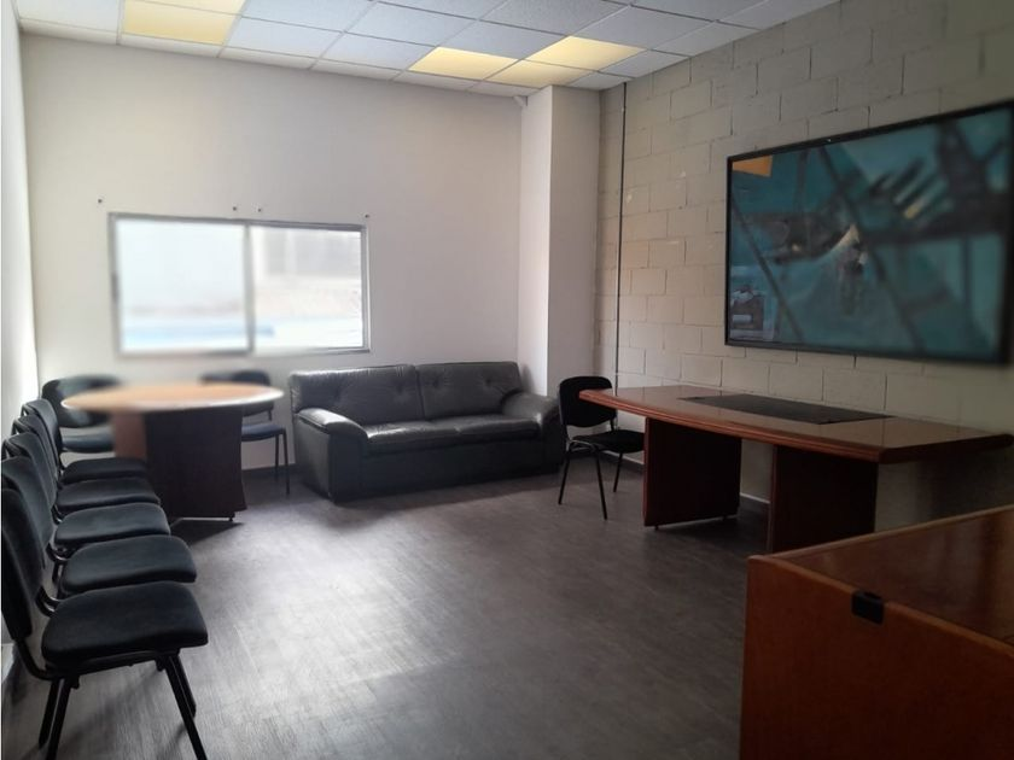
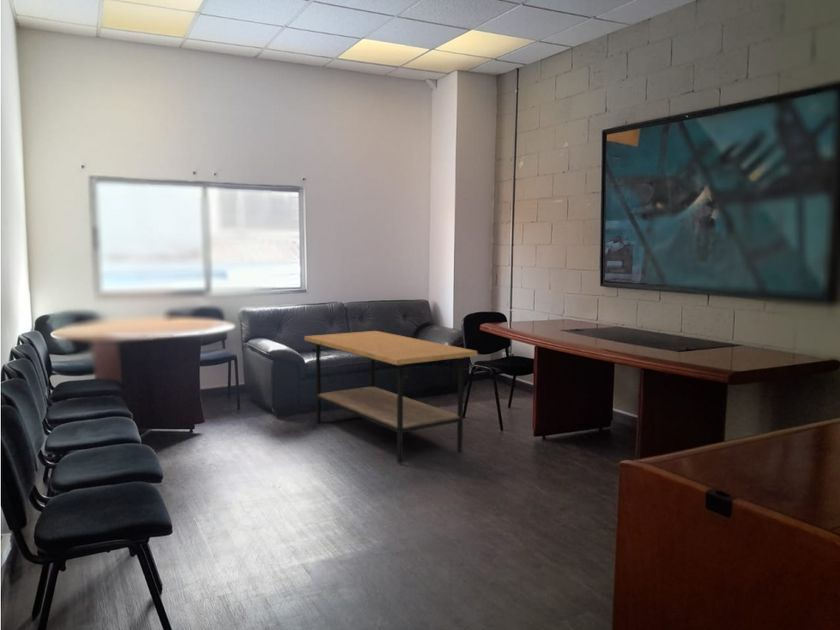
+ coffee table (384, 390)
